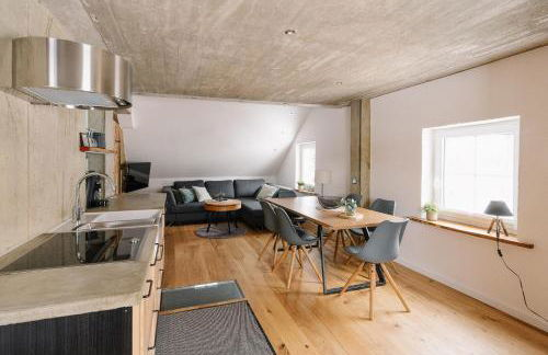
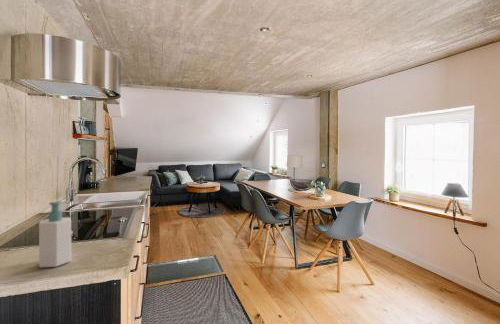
+ soap bottle (55, 232)
